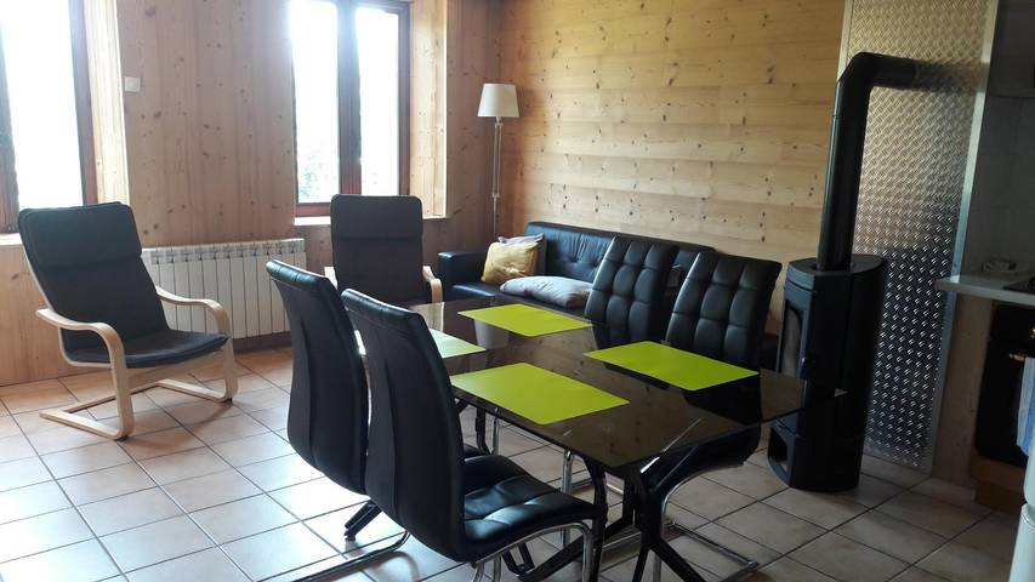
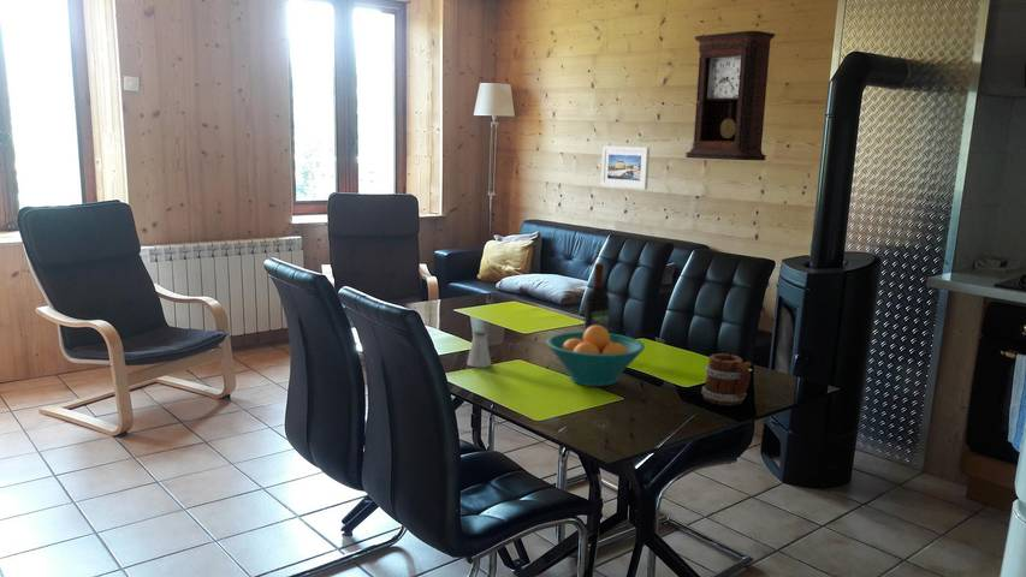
+ saltshaker (479, 347)
+ fruit bowl (594, 352)
+ wine bottle (597, 310)
+ mug (729, 377)
+ pendulum clock (726, 97)
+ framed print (624, 167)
